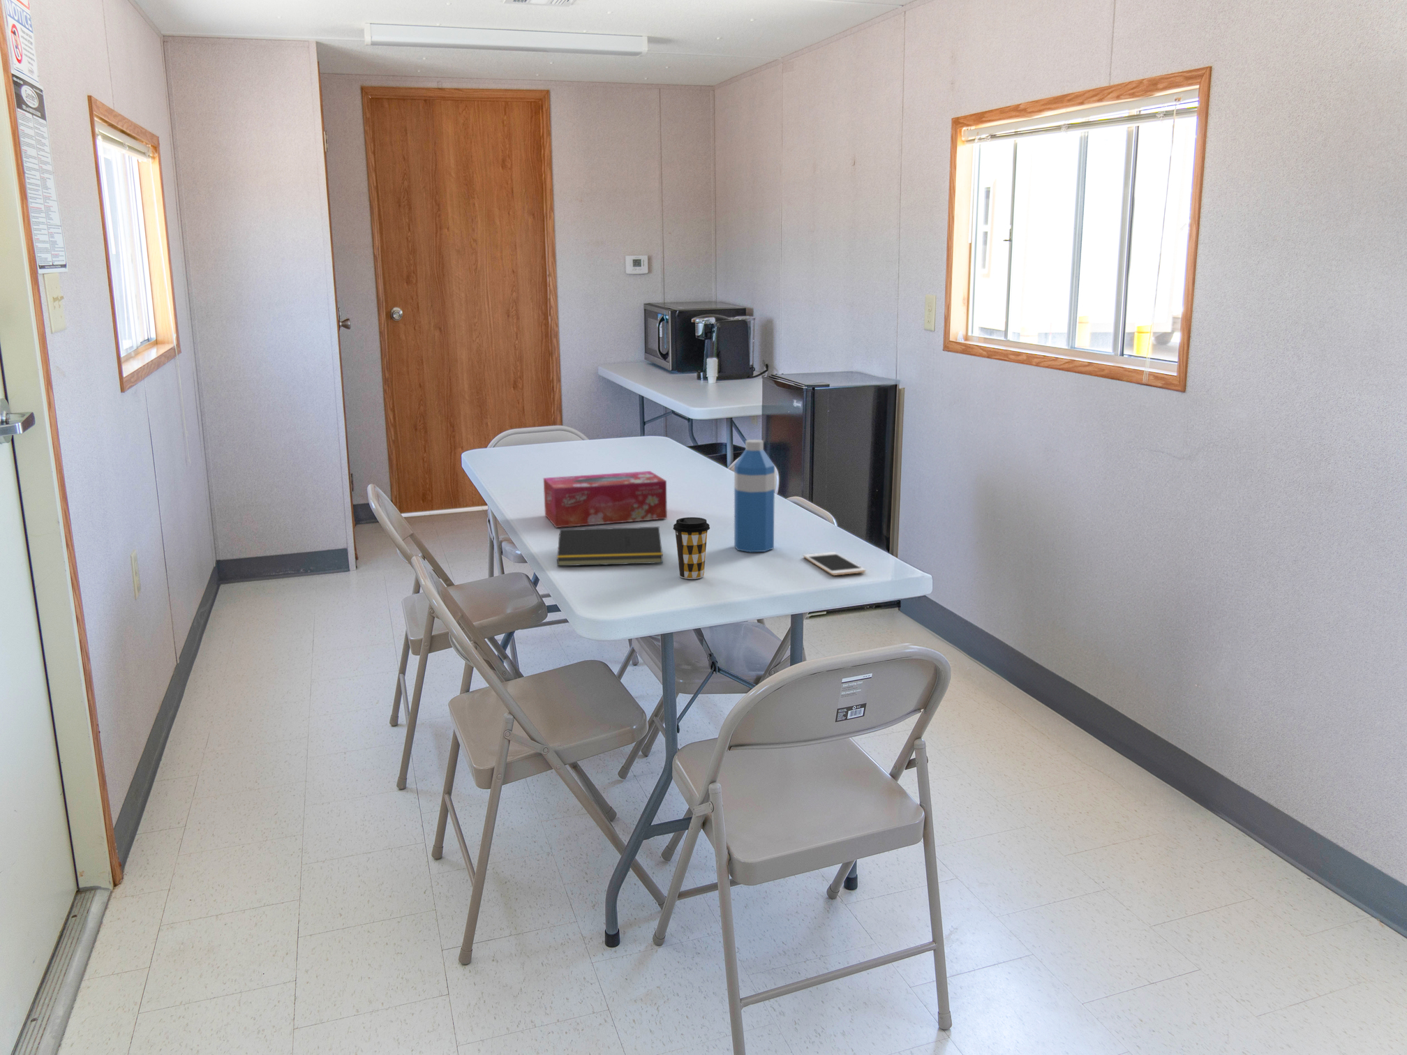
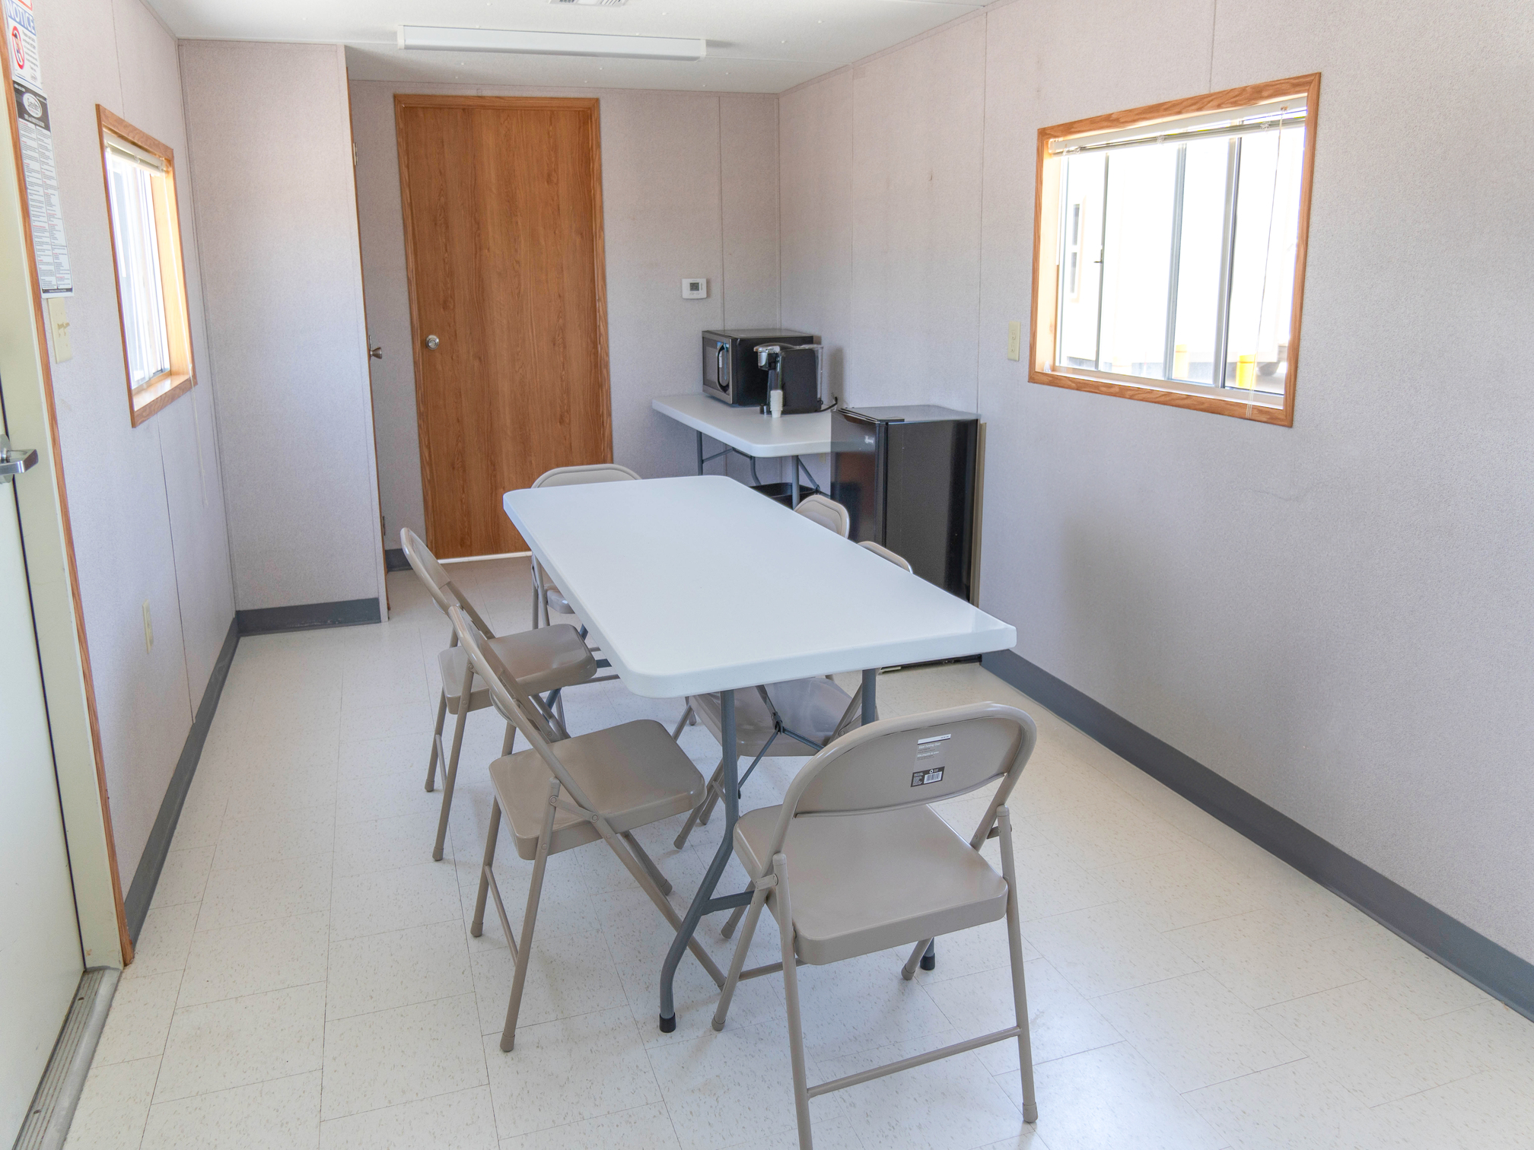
- notepad (610, 545)
- coffee cup (691, 547)
- water bottle (753, 494)
- cell phone (833, 563)
- tissue box (605, 498)
